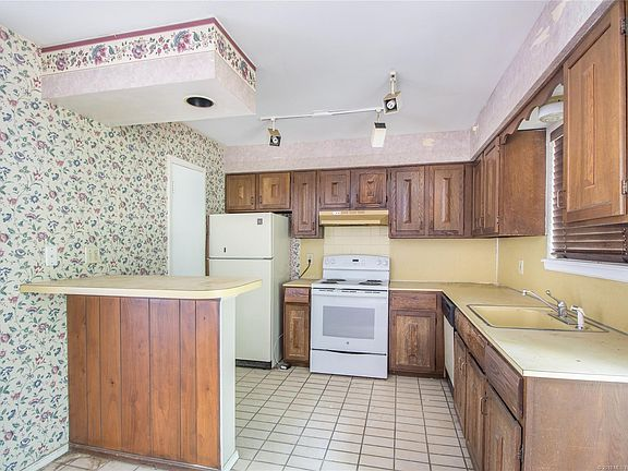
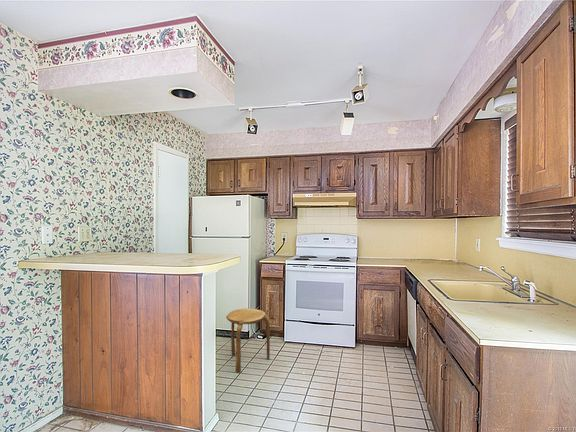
+ stool (240, 337)
